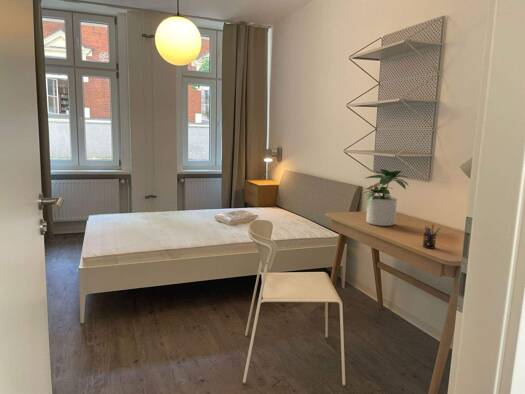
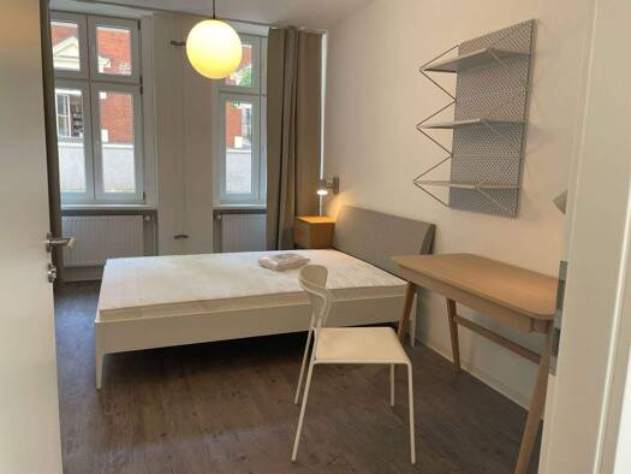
- potted plant (384, 196)
- pen holder (431, 235)
